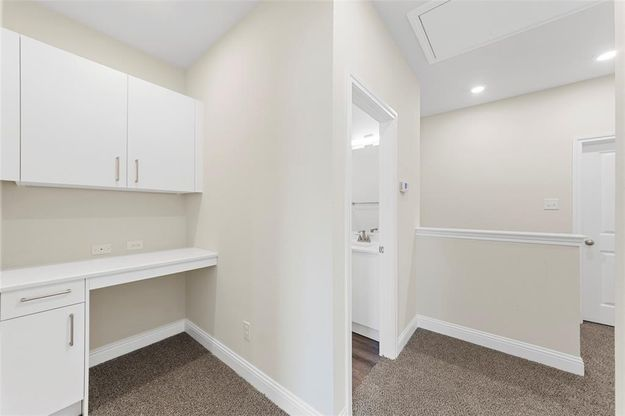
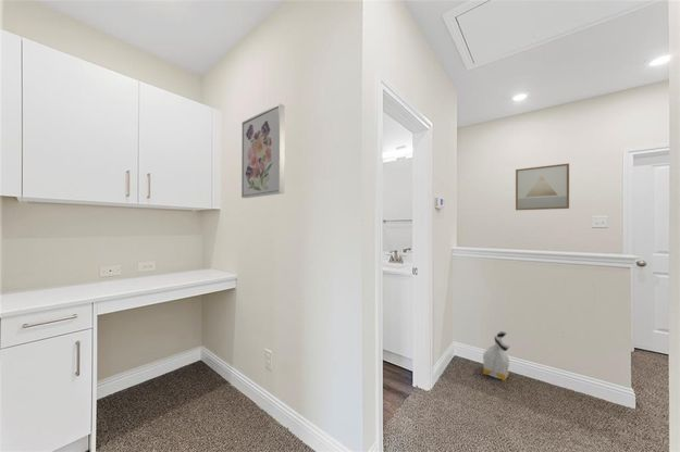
+ wall art (261, 154)
+ wall art (541, 188)
+ bag (497, 352)
